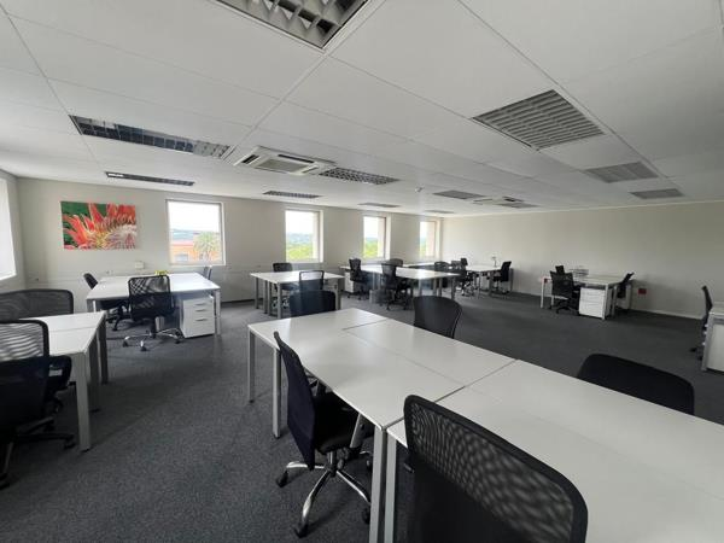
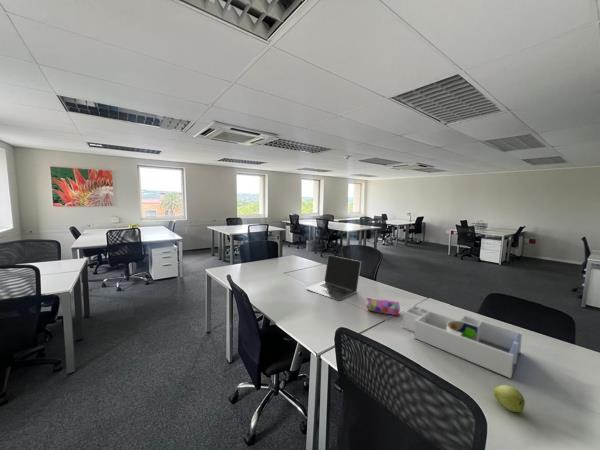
+ desk organizer (455, 331)
+ pencil case (382, 305)
+ laptop (332, 275)
+ apple (509, 397)
